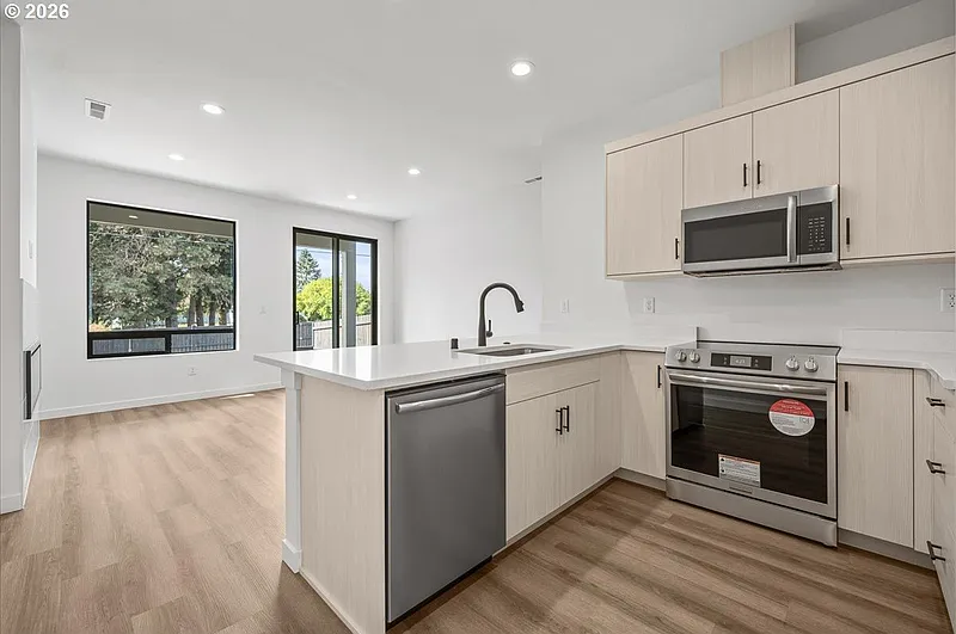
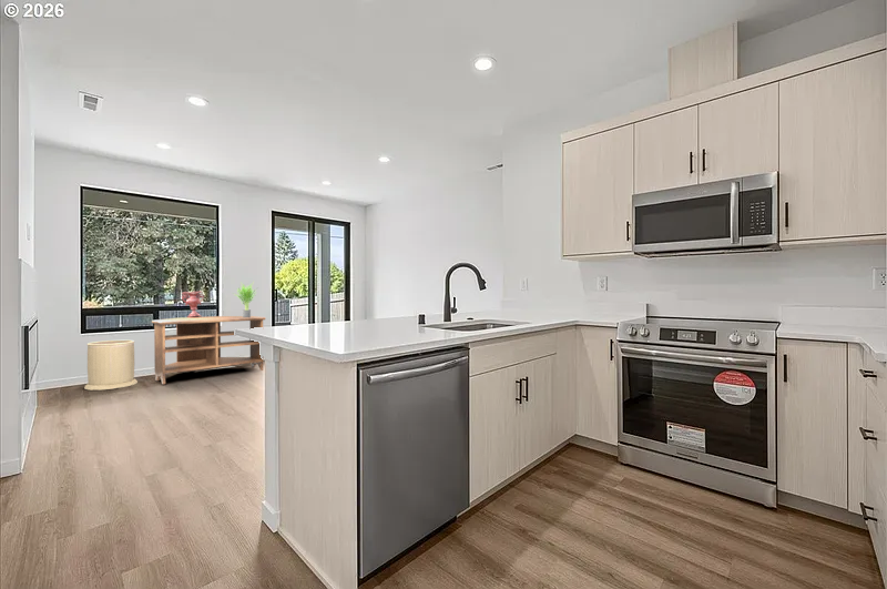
+ tv stand (207, 345)
+ decorative urn (193, 304)
+ trash can (111, 363)
+ potted plant (244, 298)
